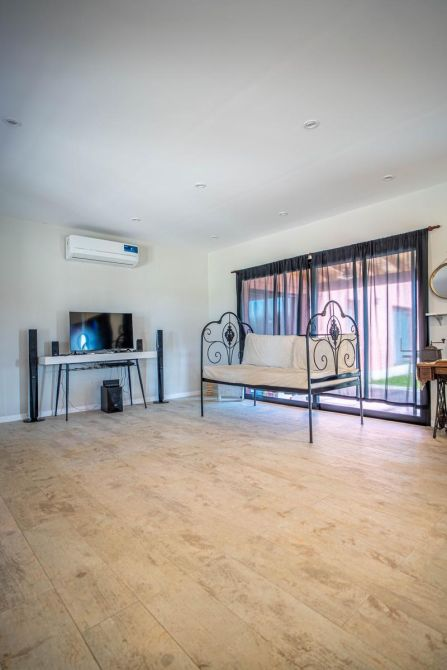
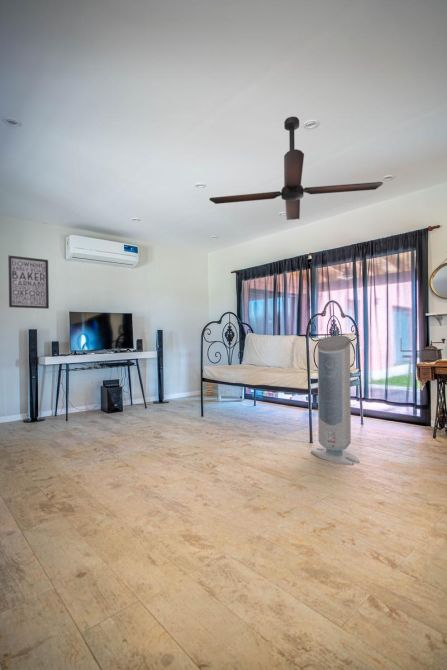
+ wall art (29, 282)
+ ceiling fan (291, 159)
+ air purifier (334, 396)
